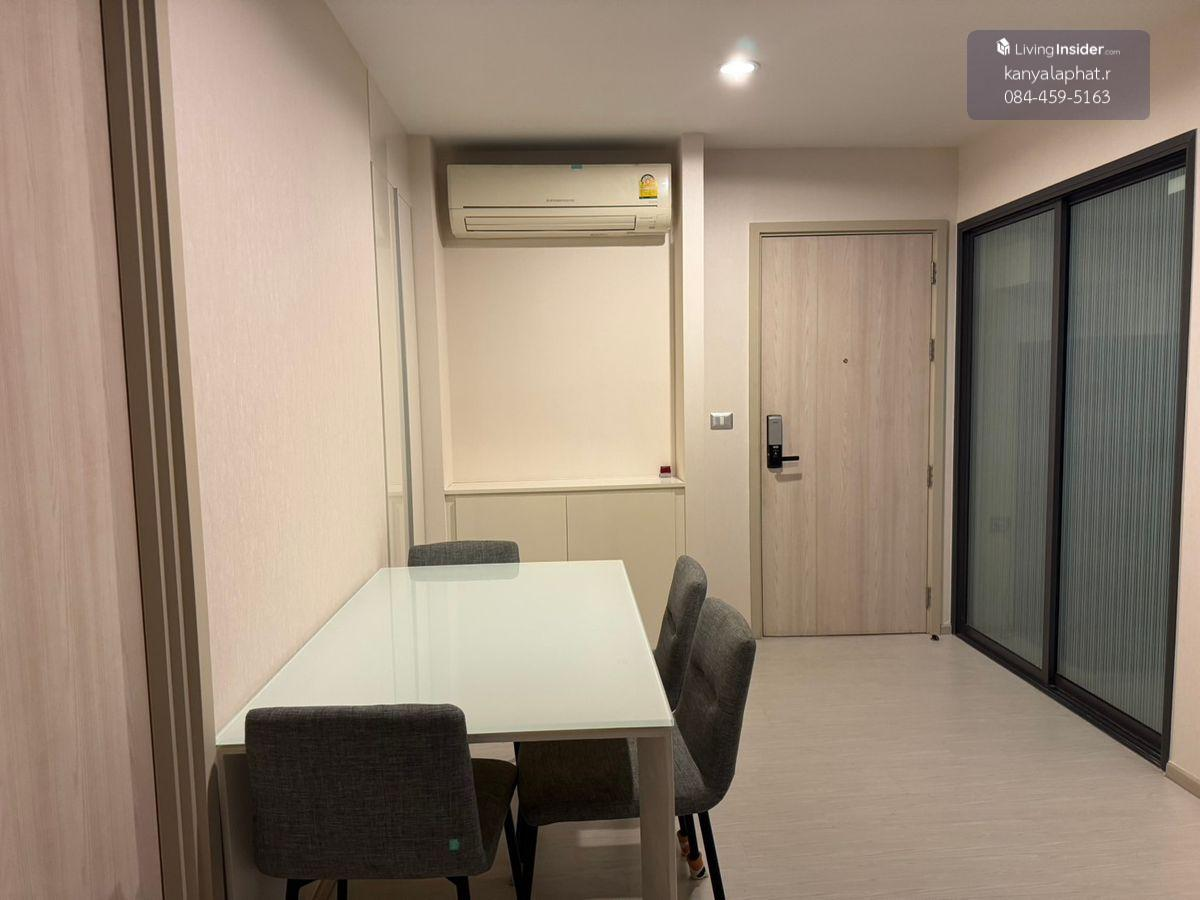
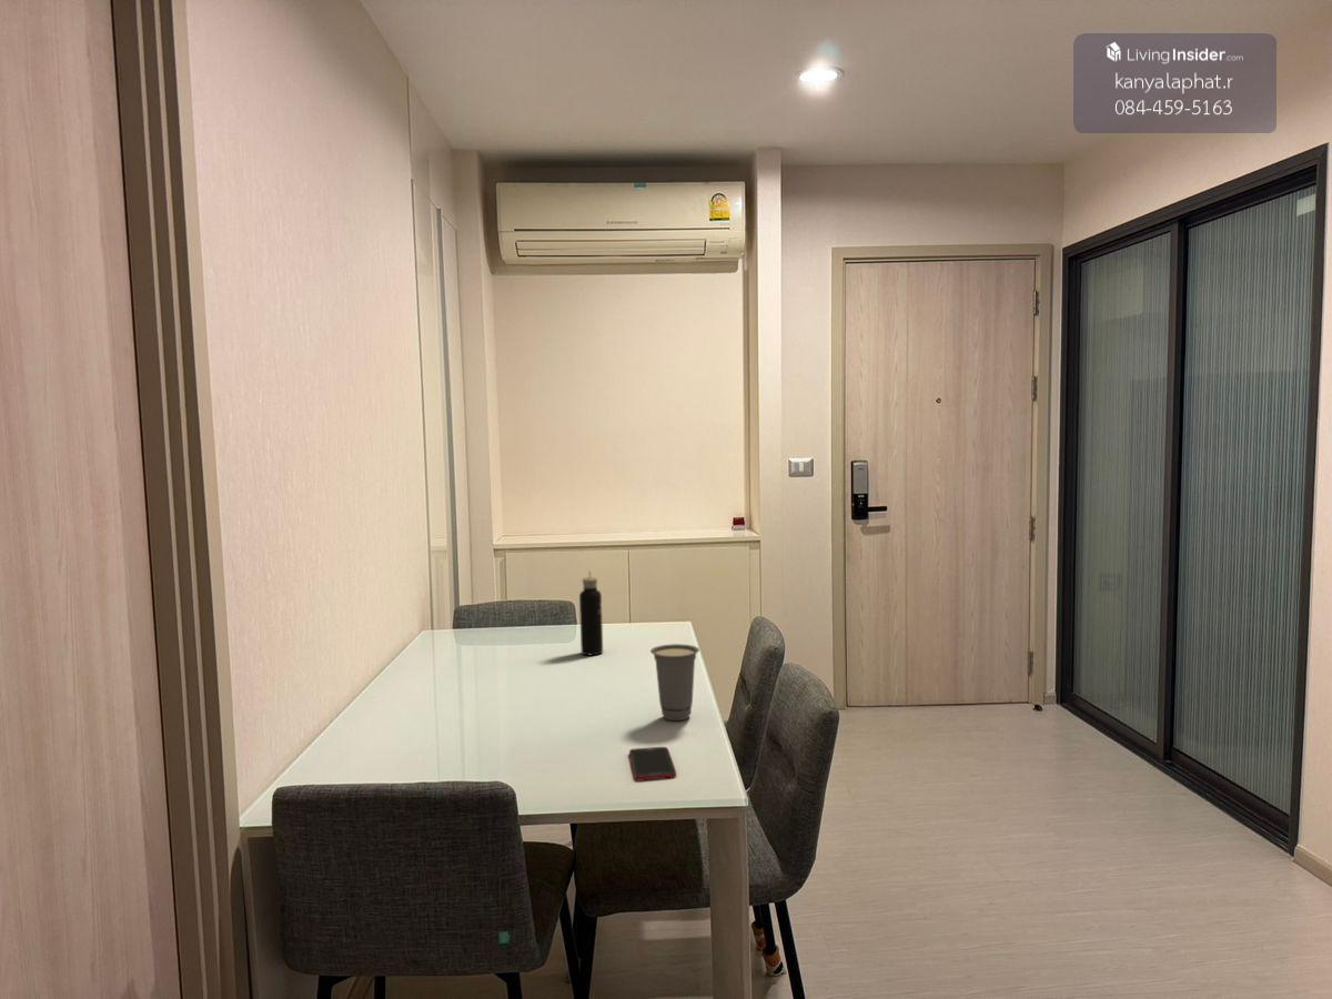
+ cell phone (652, 763)
+ water bottle (591, 612)
+ cup (675, 683)
